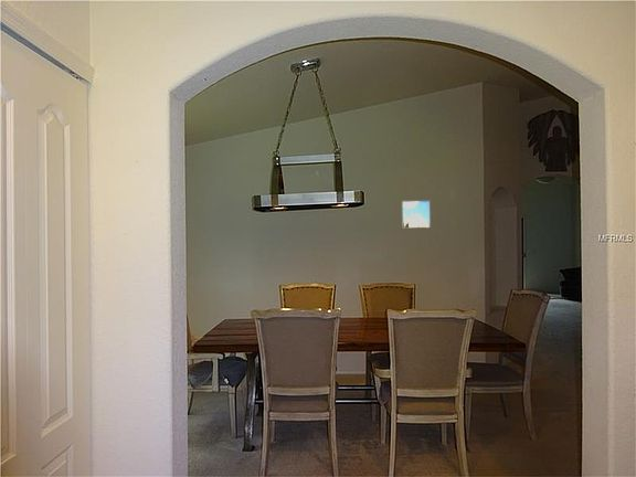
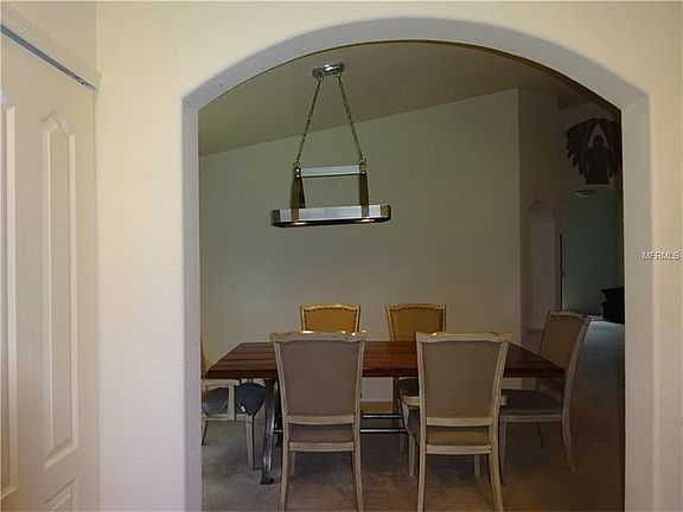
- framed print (415, 214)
